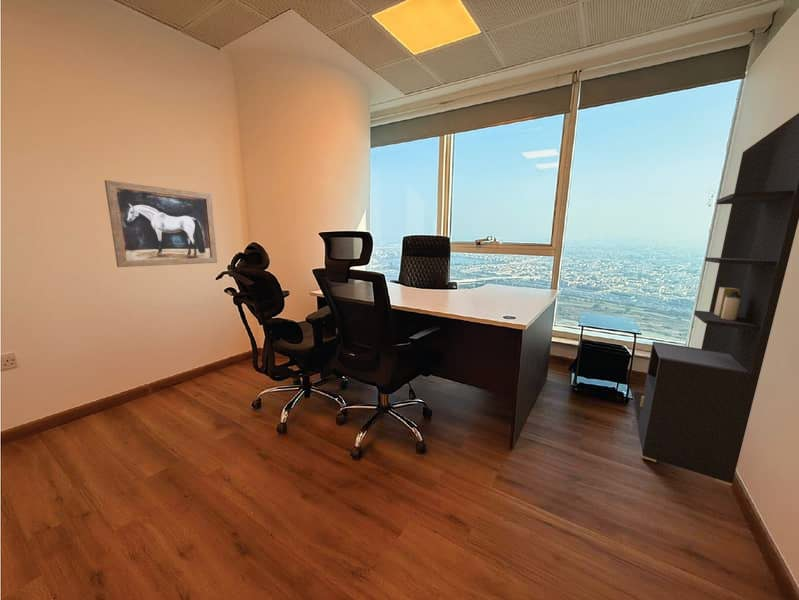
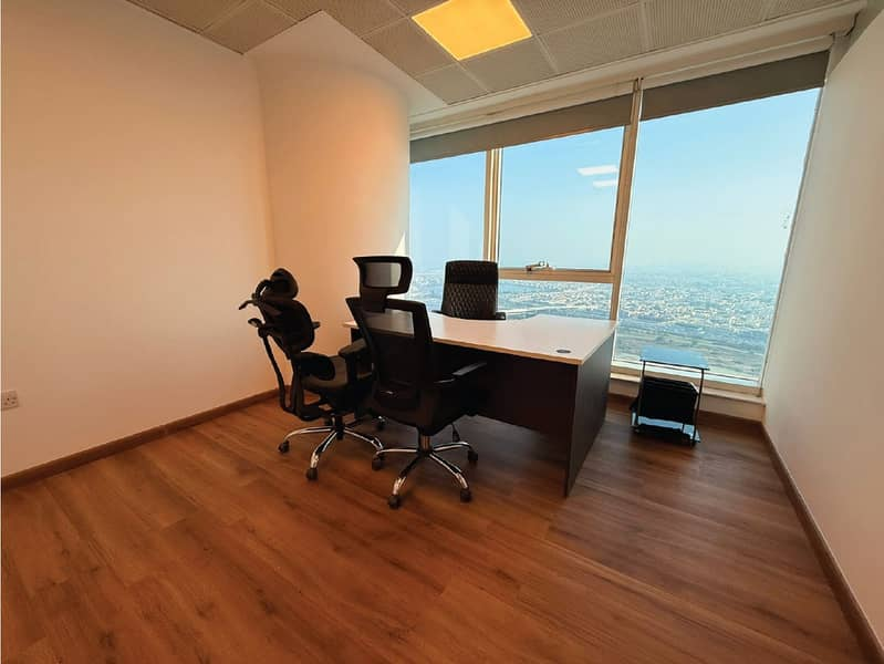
- wall art (168, 227)
- storage cabinet (696, 311)
